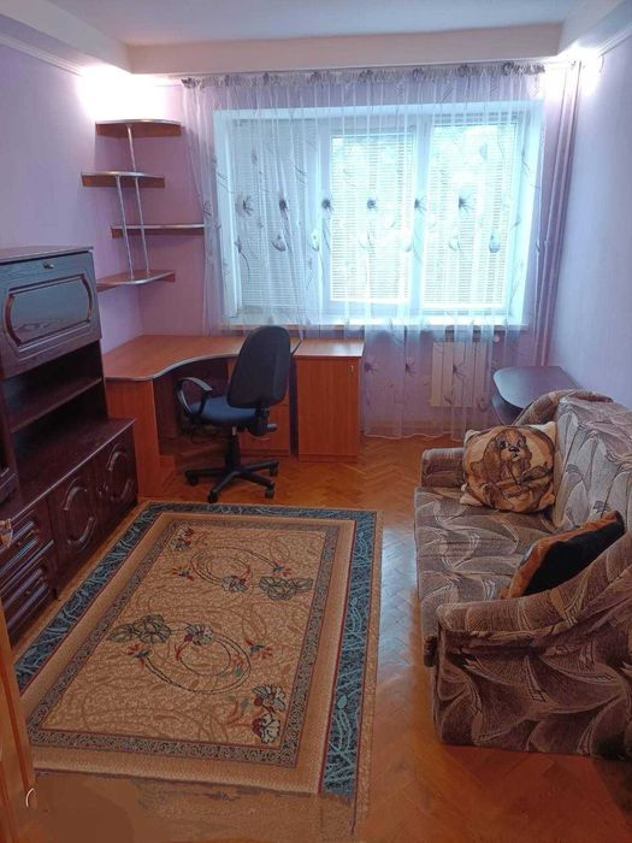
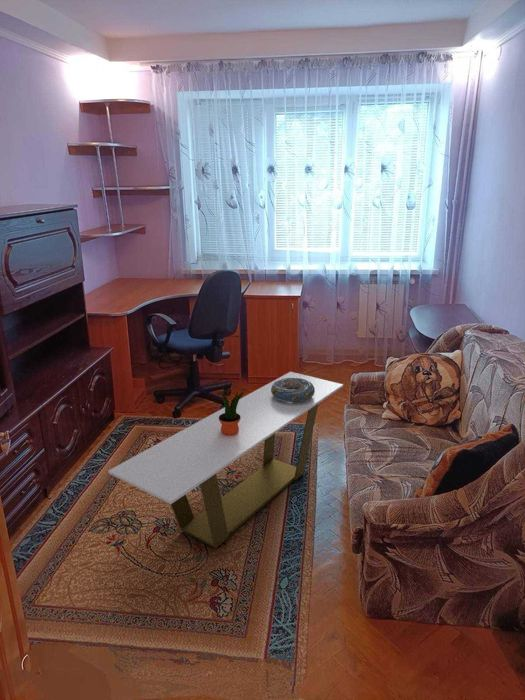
+ coffee table (243, 454)
+ potted plant (233, 408)
+ decorative bowl (292, 390)
